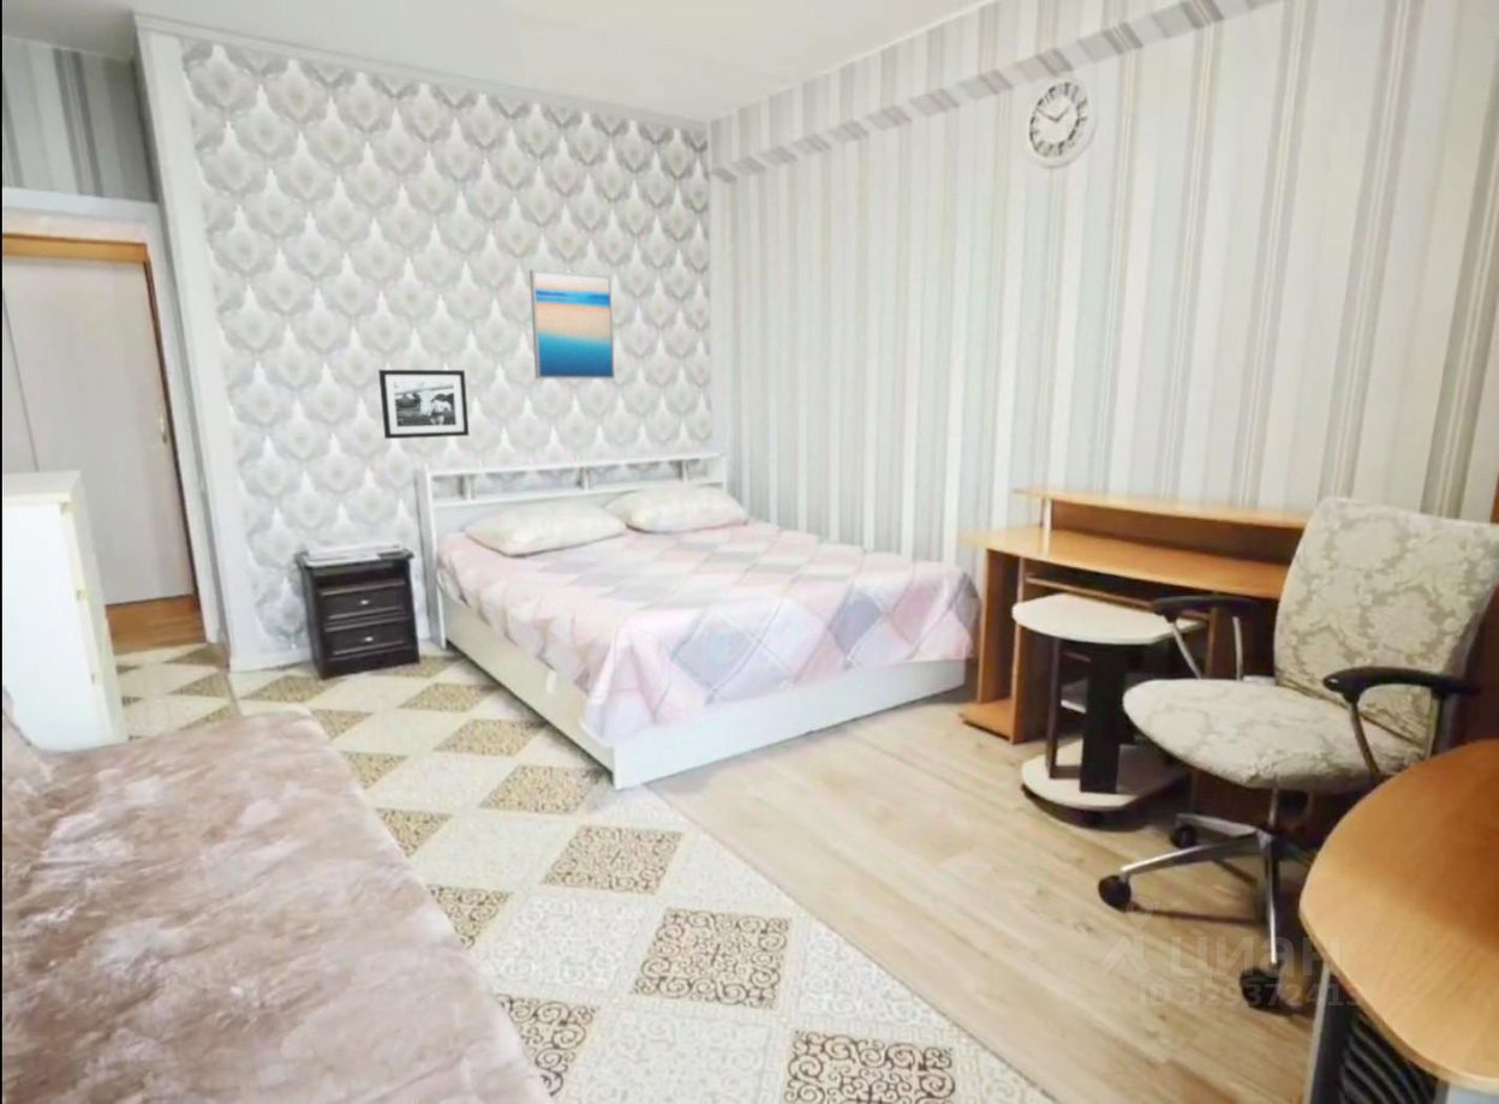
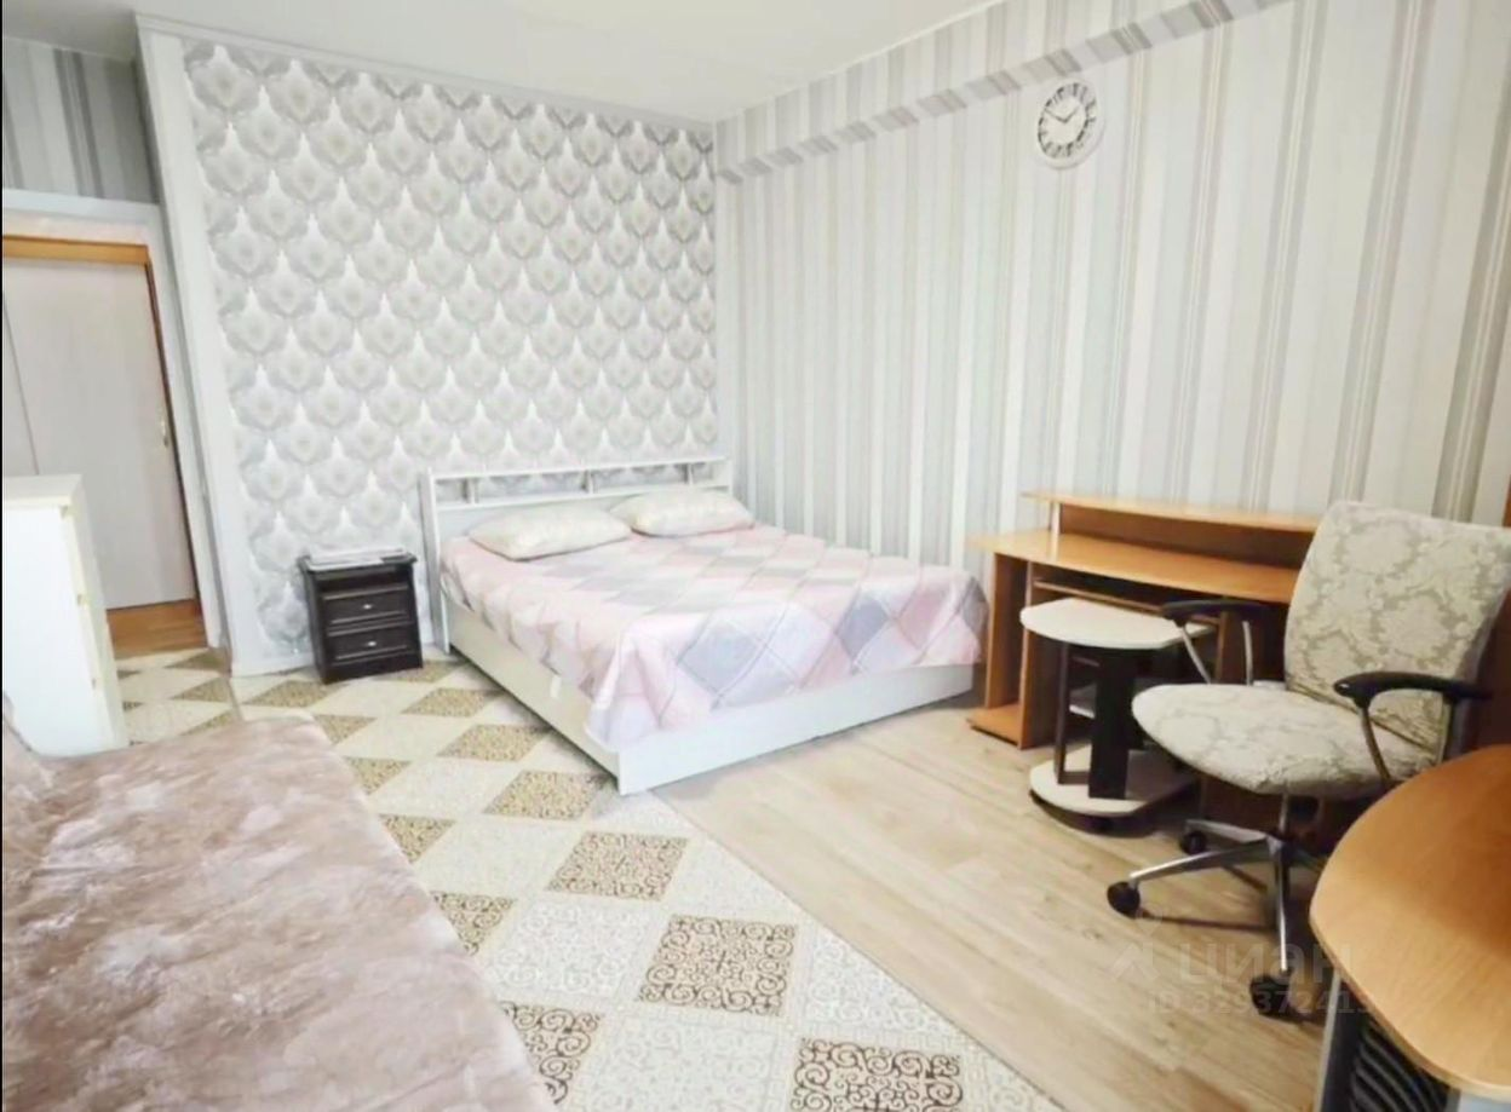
- wall art (573, 326)
- picture frame (425, 404)
